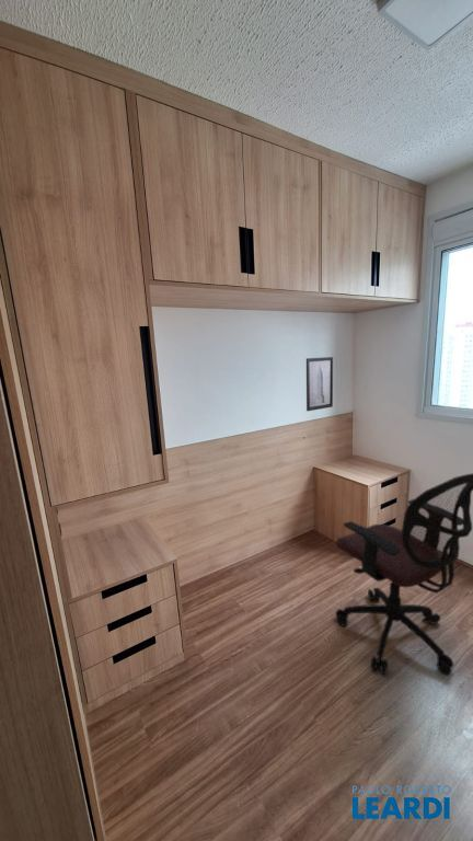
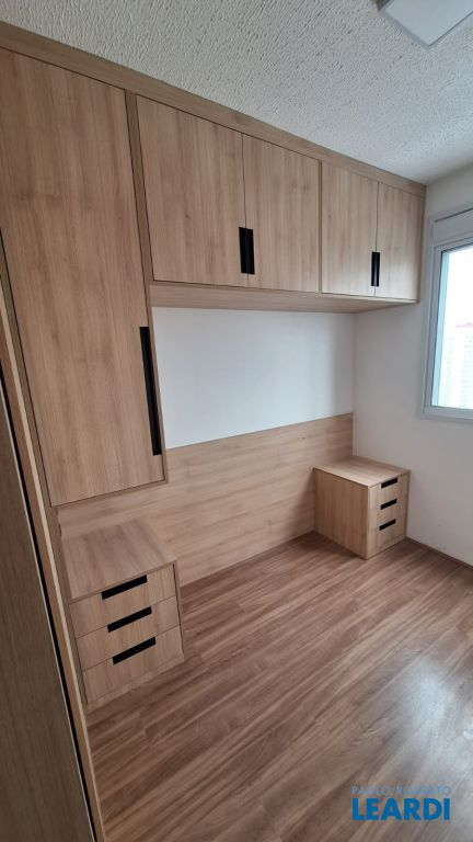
- wall art (320, 383)
- office chair (402, 554)
